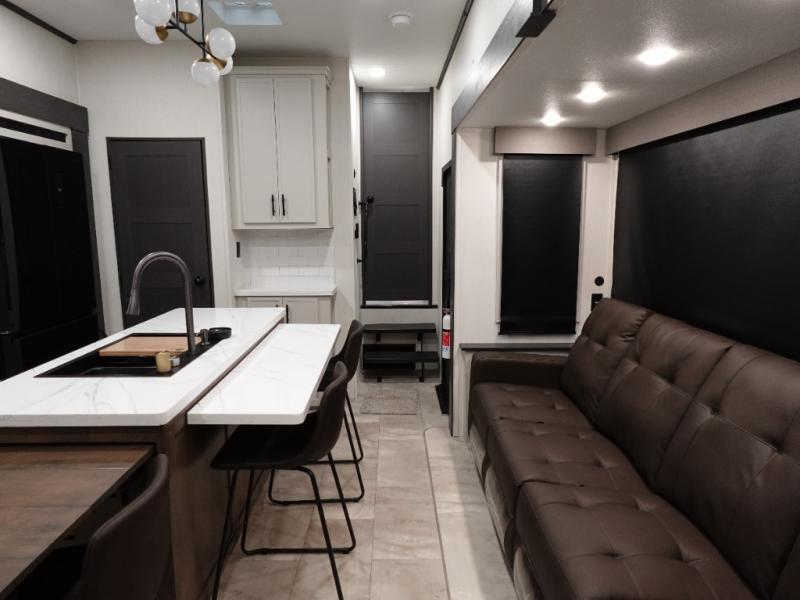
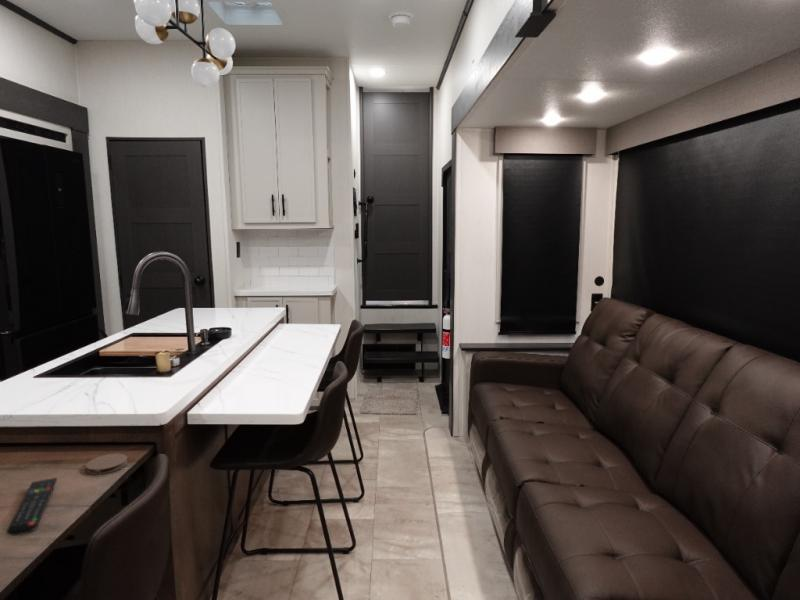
+ remote control (34, 504)
+ coaster (107, 463)
